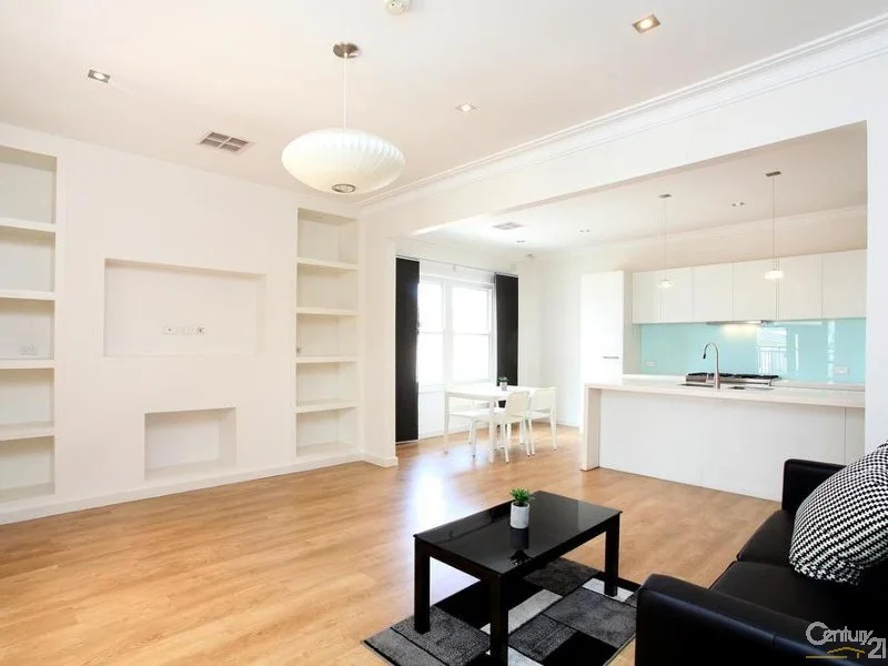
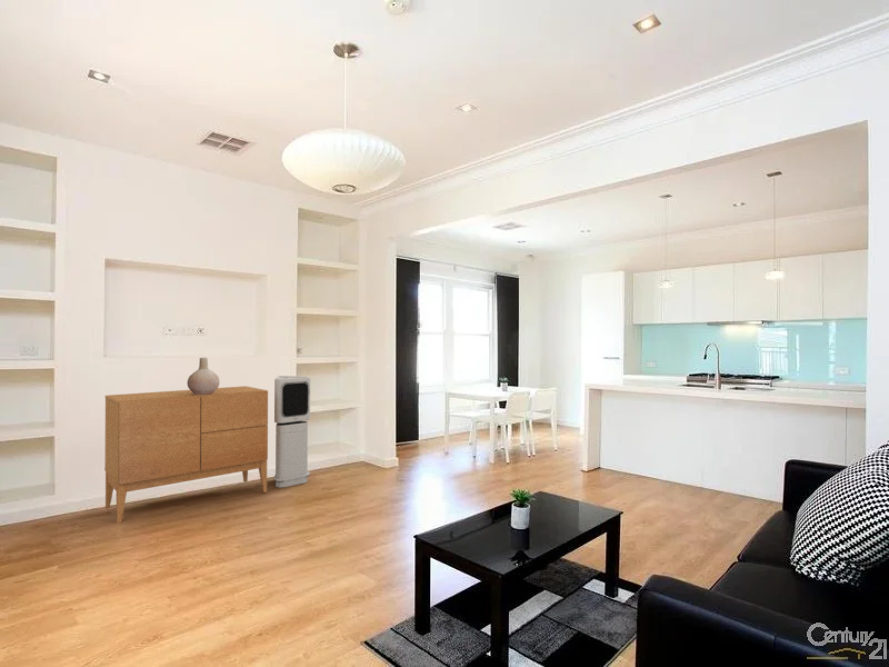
+ vase (203, 375)
+ sideboard (190, 446)
+ air purifier (287, 429)
